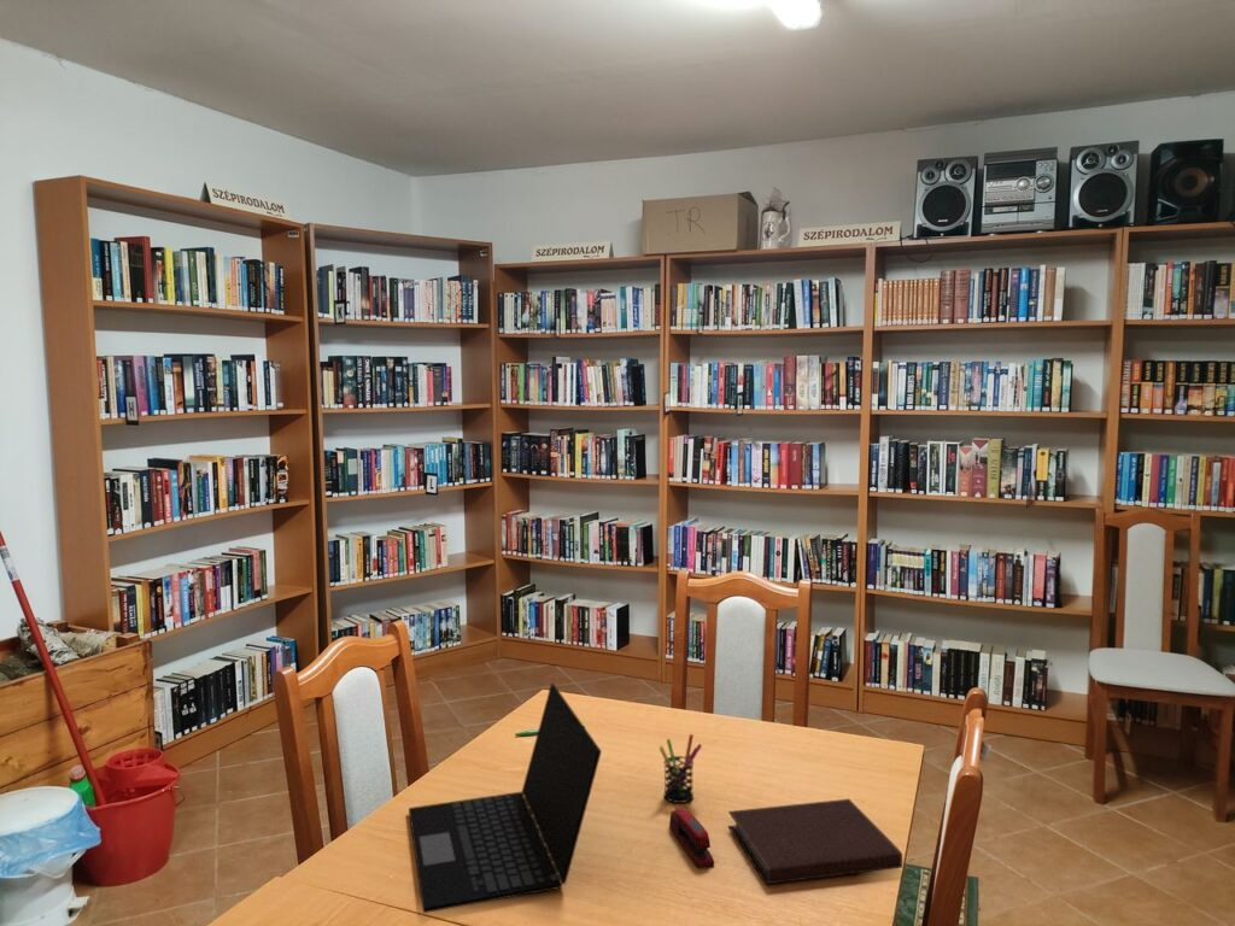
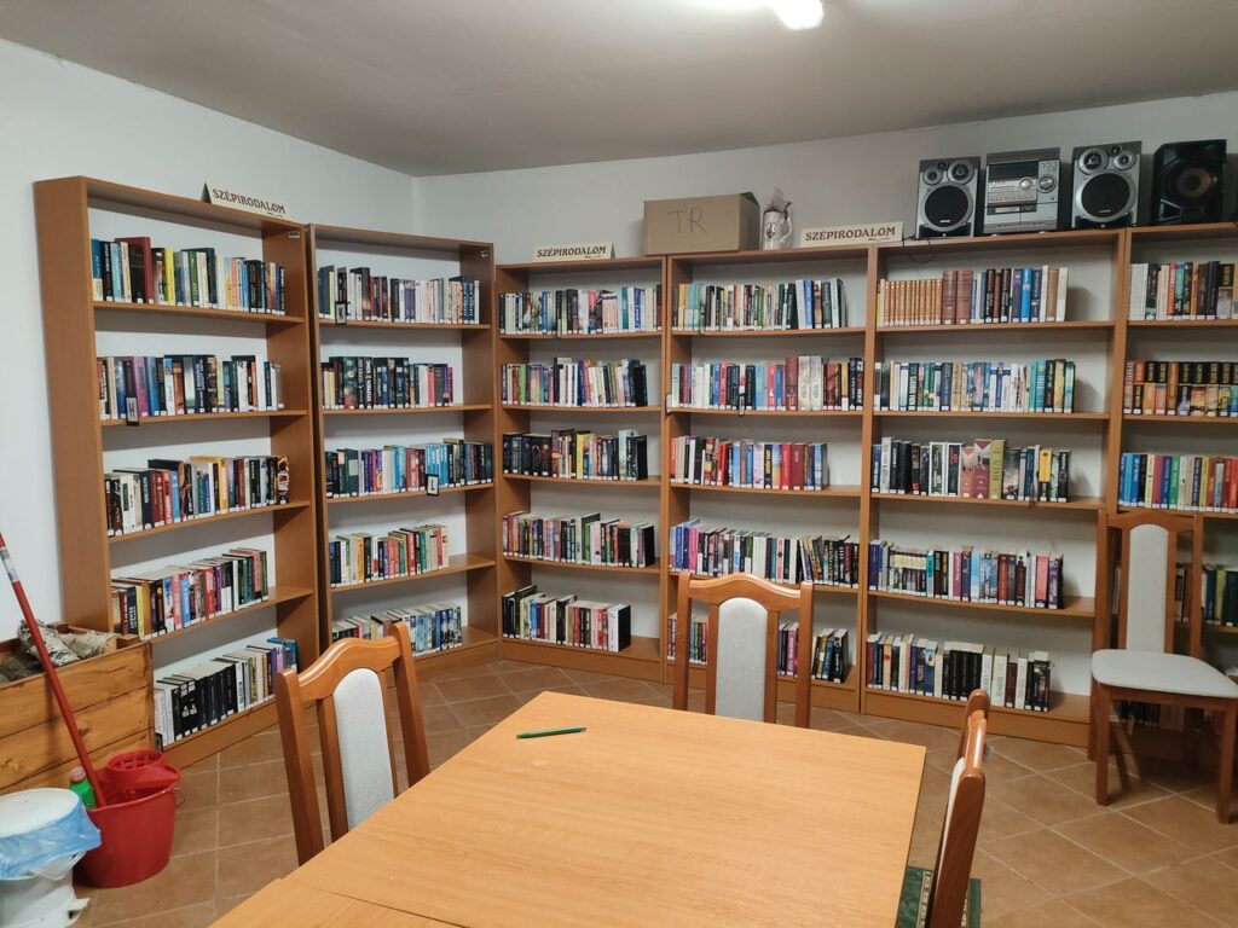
- pen holder (678, 764)
- laptop (497, 795)
- notebook (810, 838)
- stapler (690, 830)
